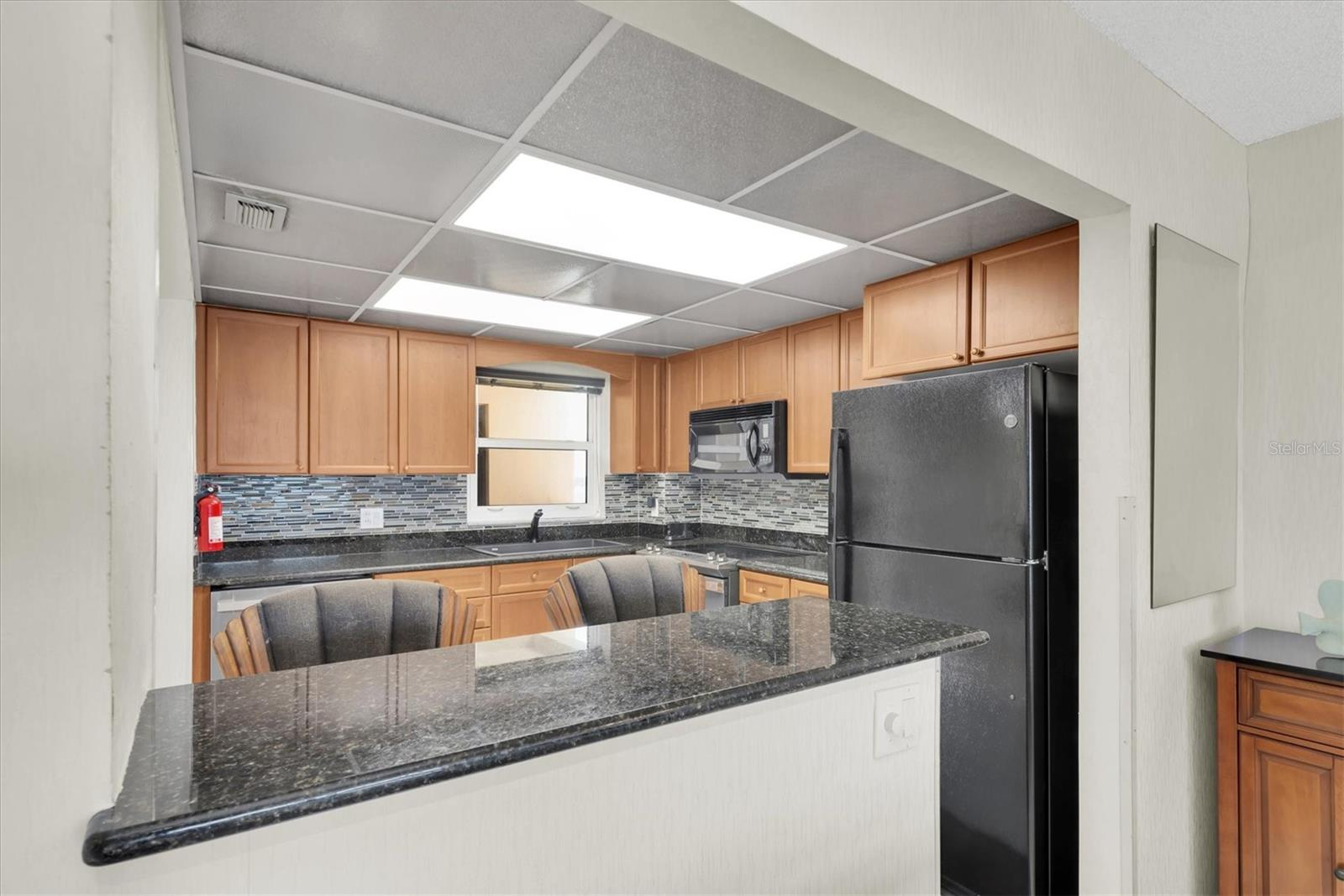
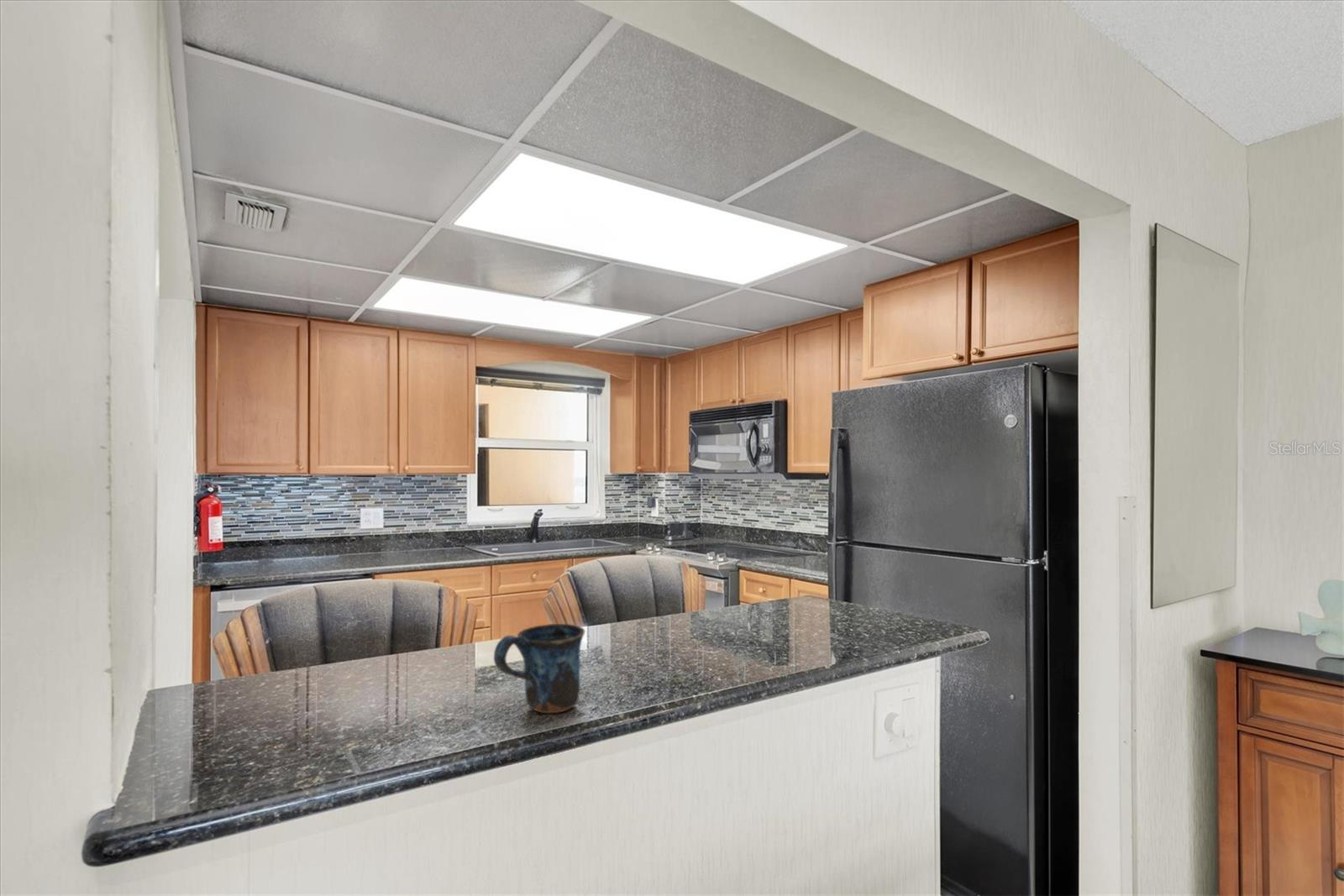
+ mug (538, 668)
